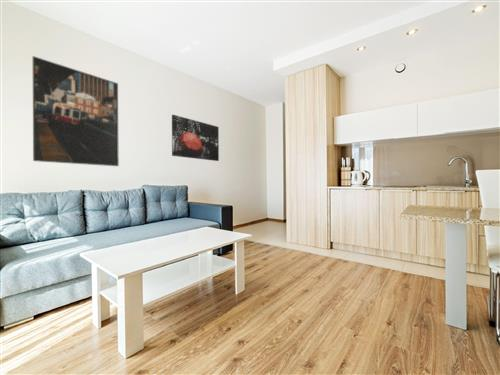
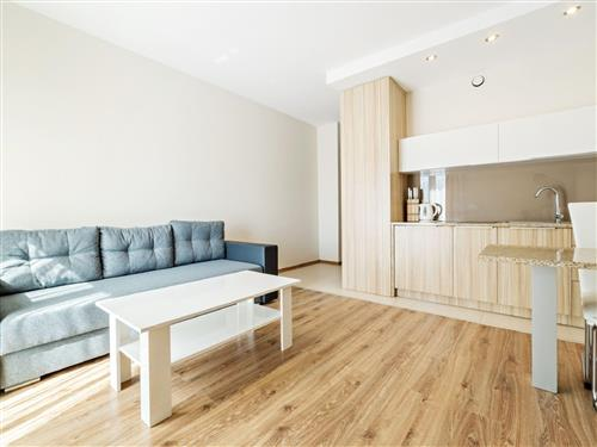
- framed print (80, 117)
- wall art (197, 139)
